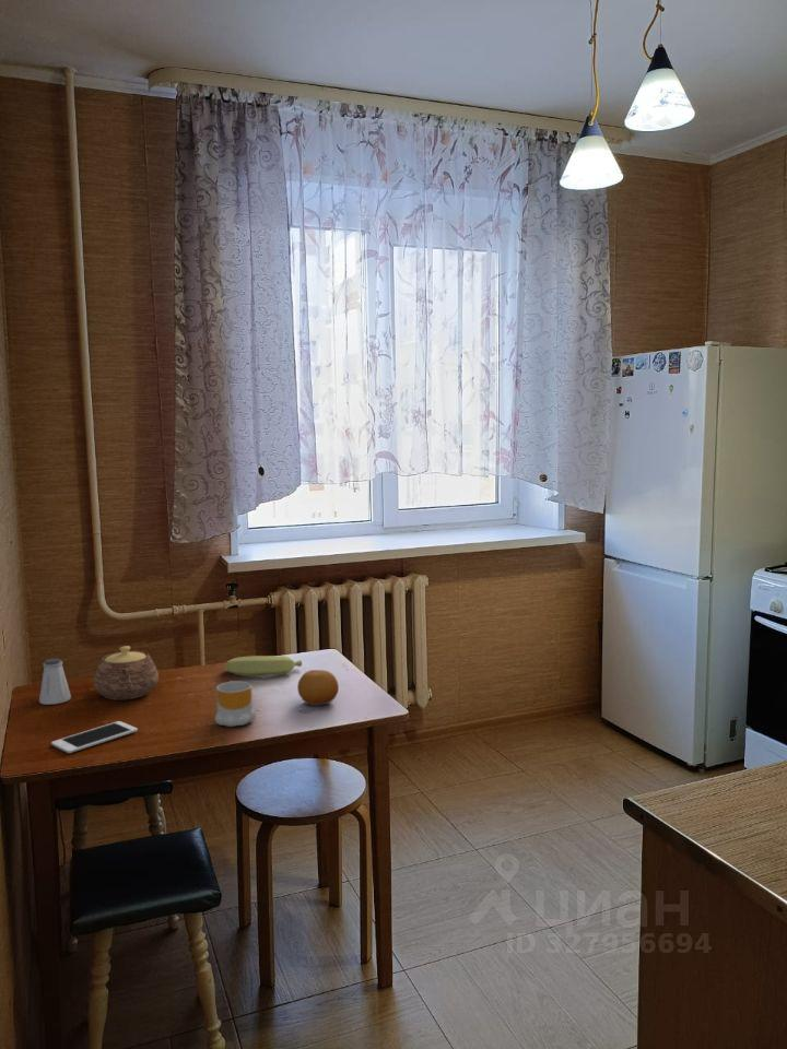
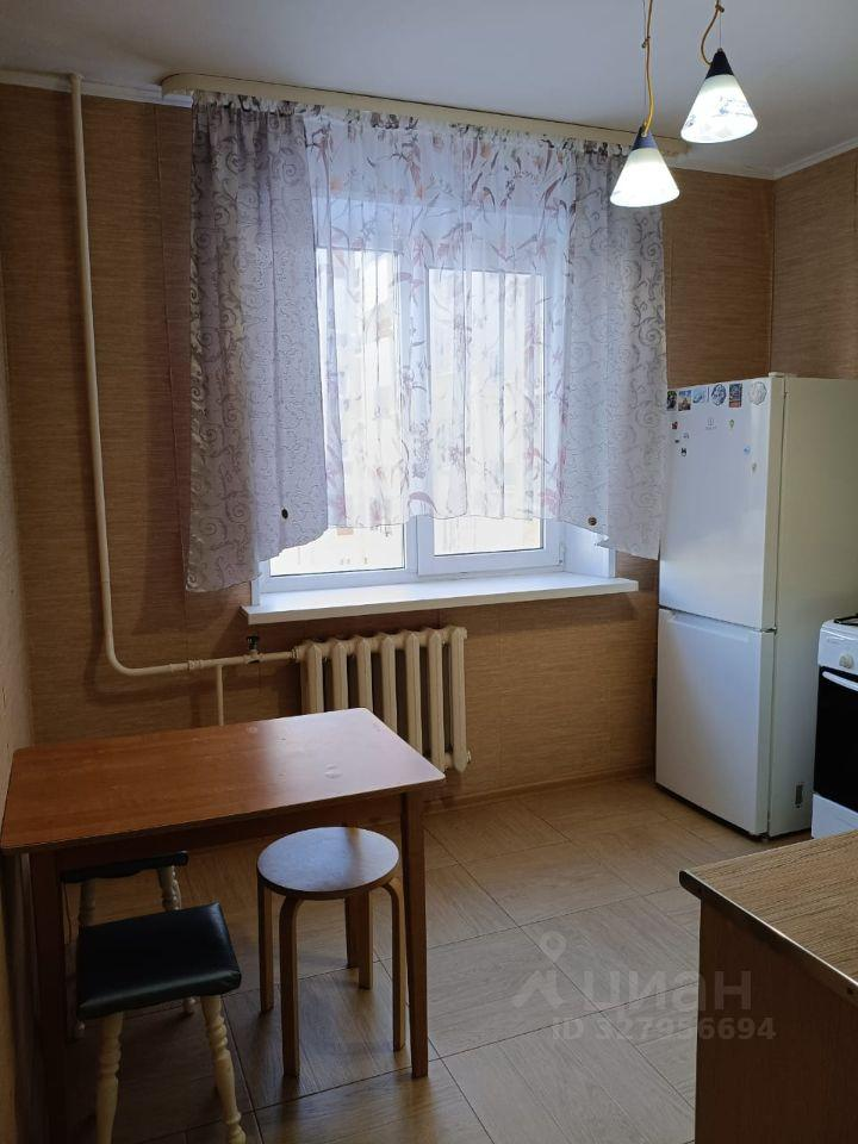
- saltshaker (54, 680)
- teapot (126, 671)
- banana (266, 661)
- fruit (318, 686)
- cell phone (95, 736)
- mug (233, 702)
